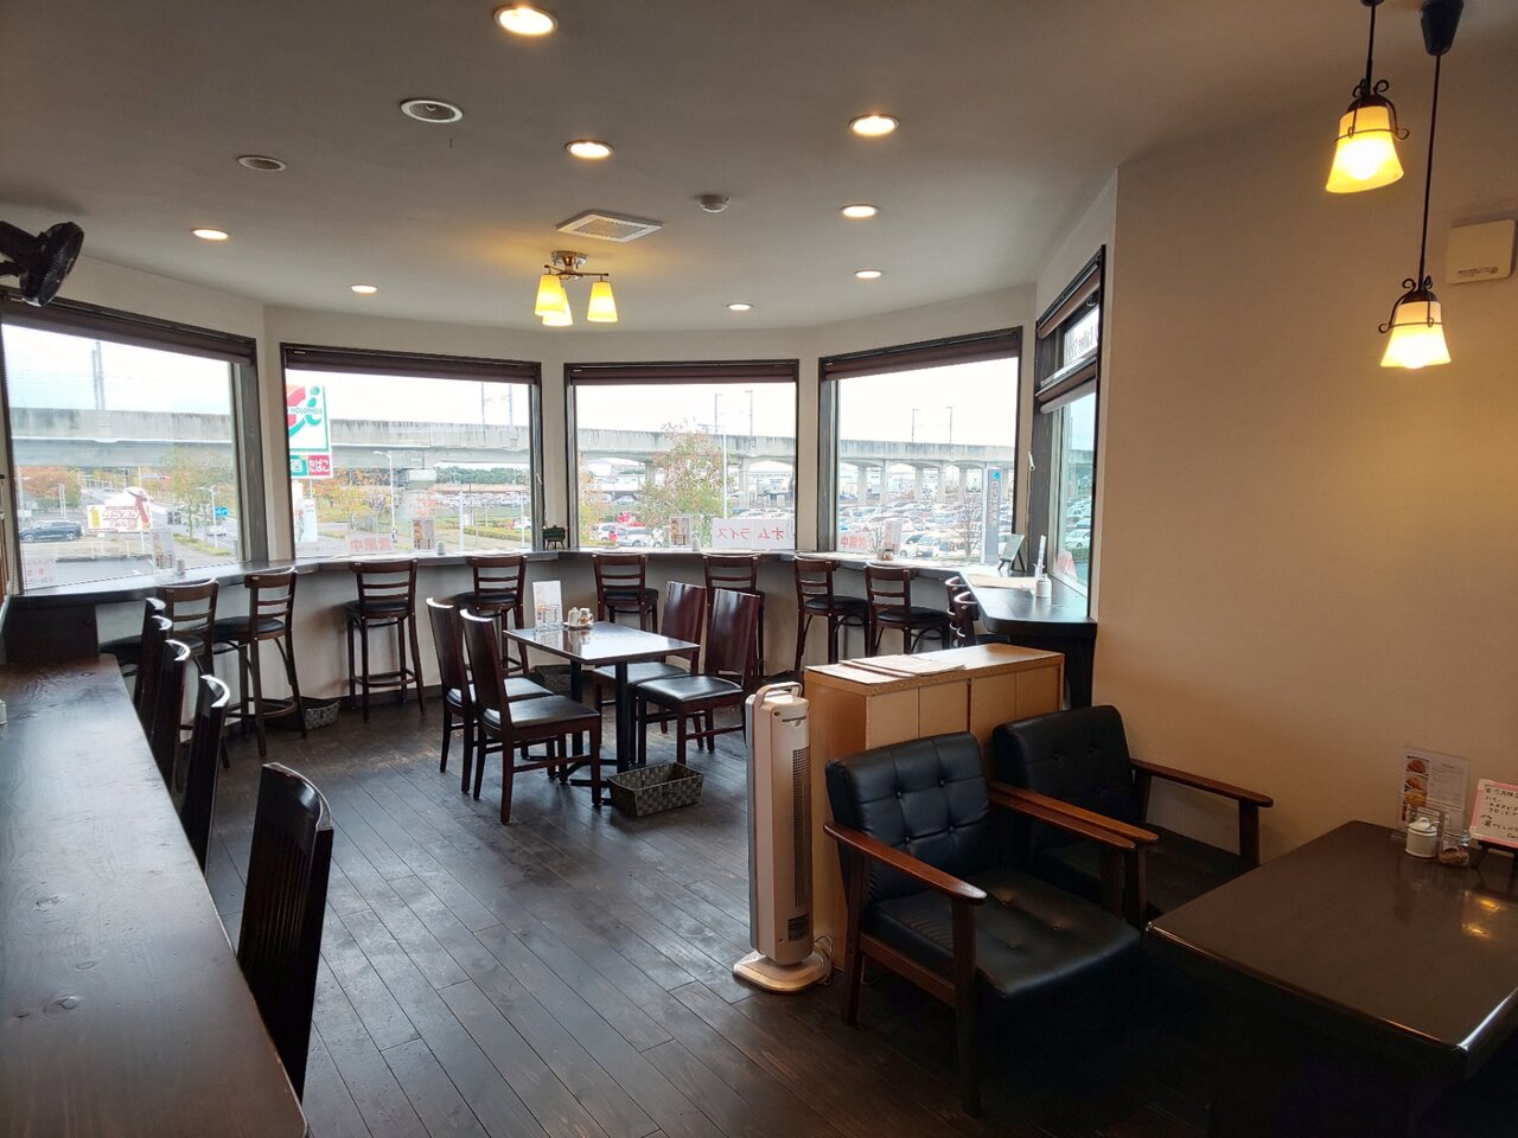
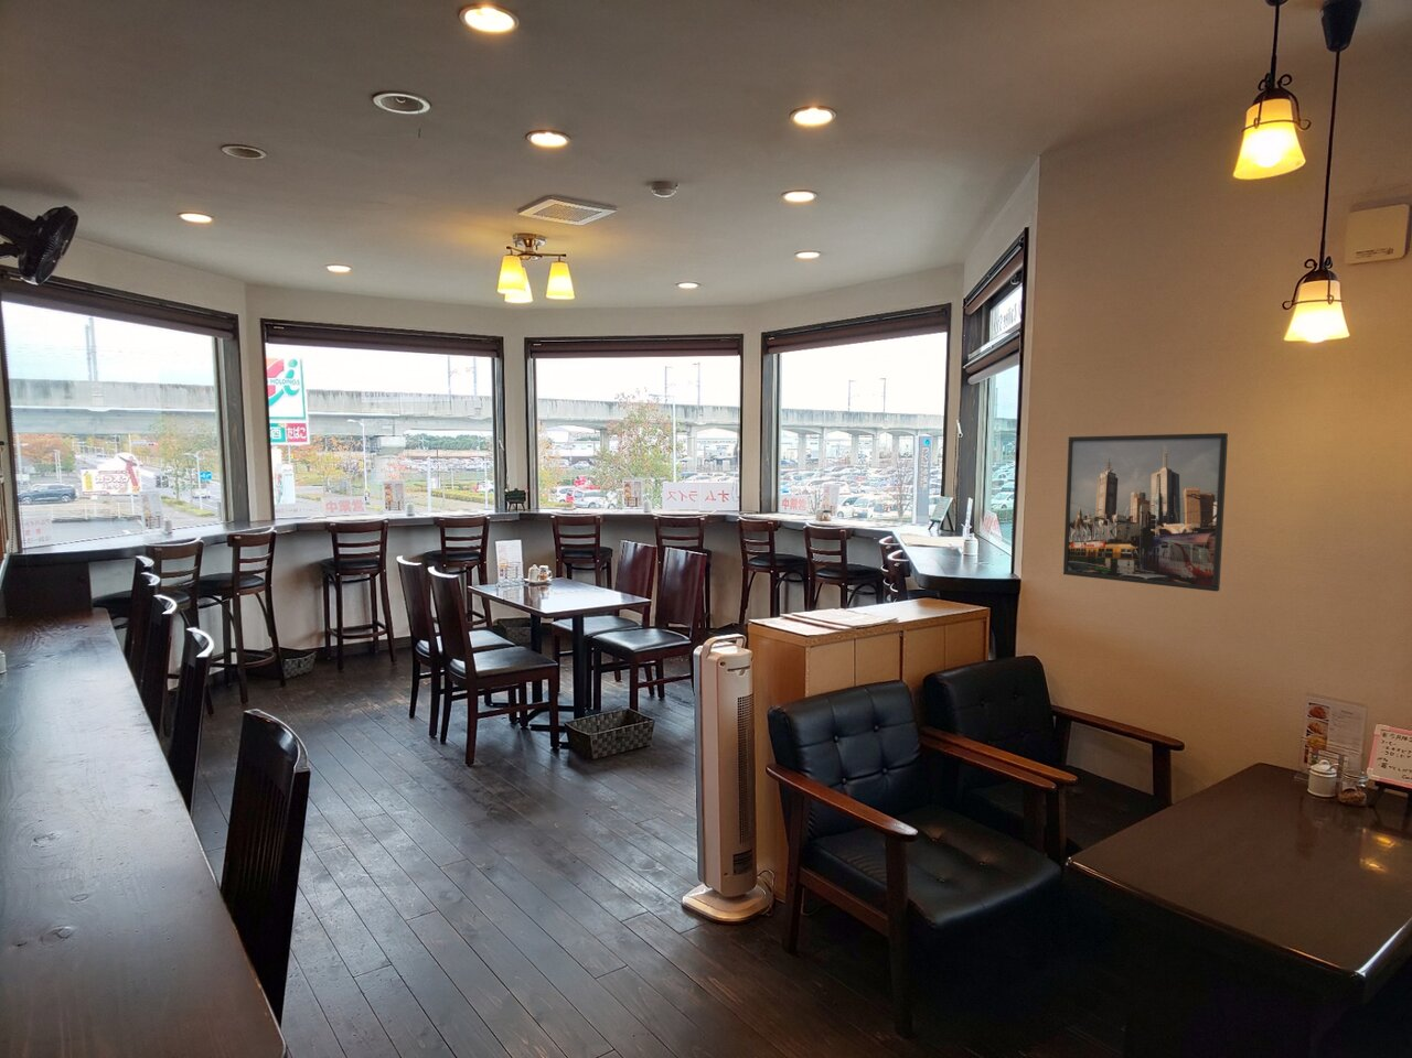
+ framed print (1138, 509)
